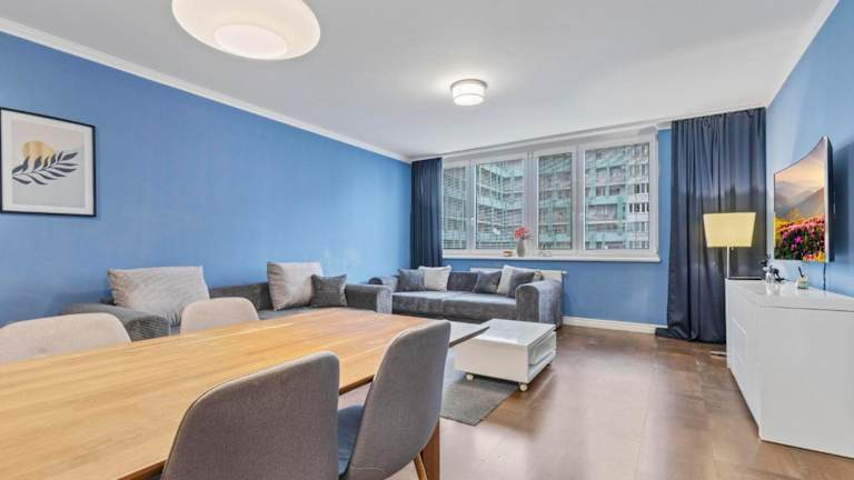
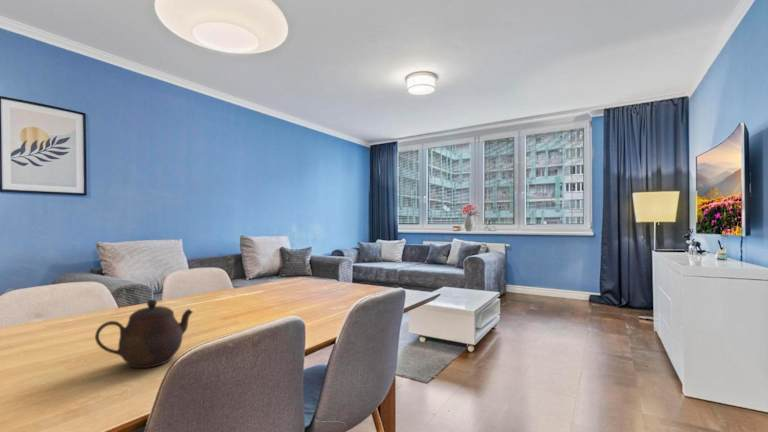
+ teapot (147, 330)
